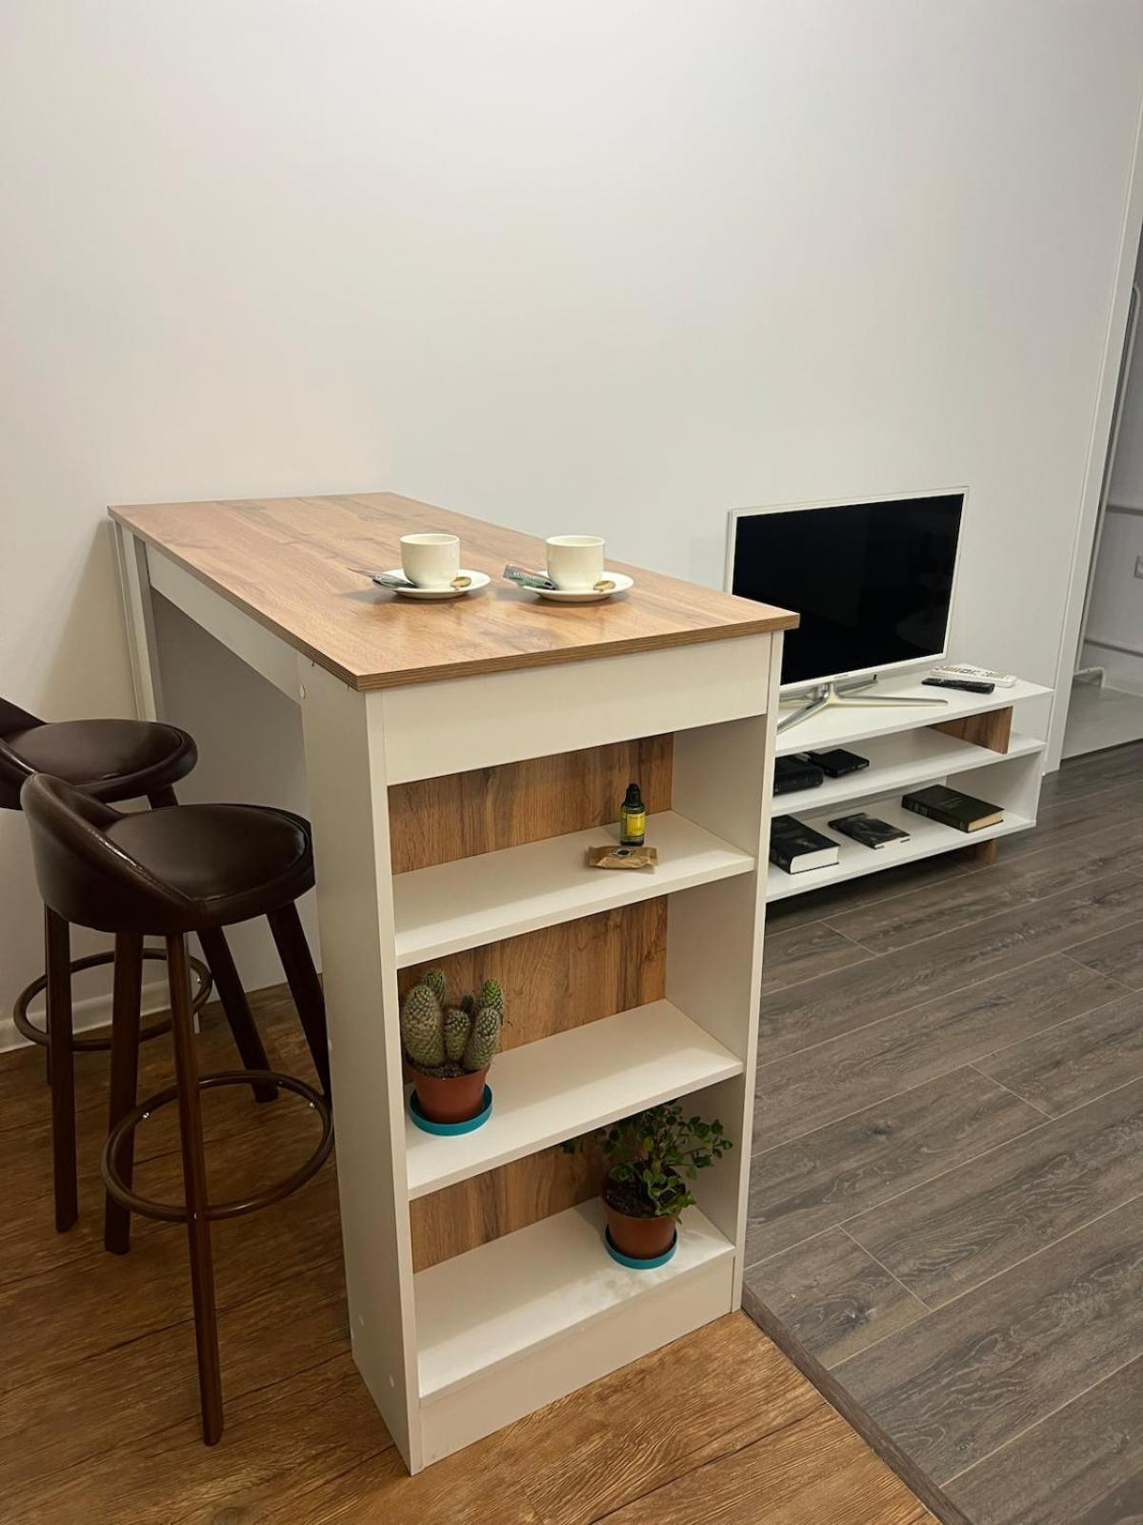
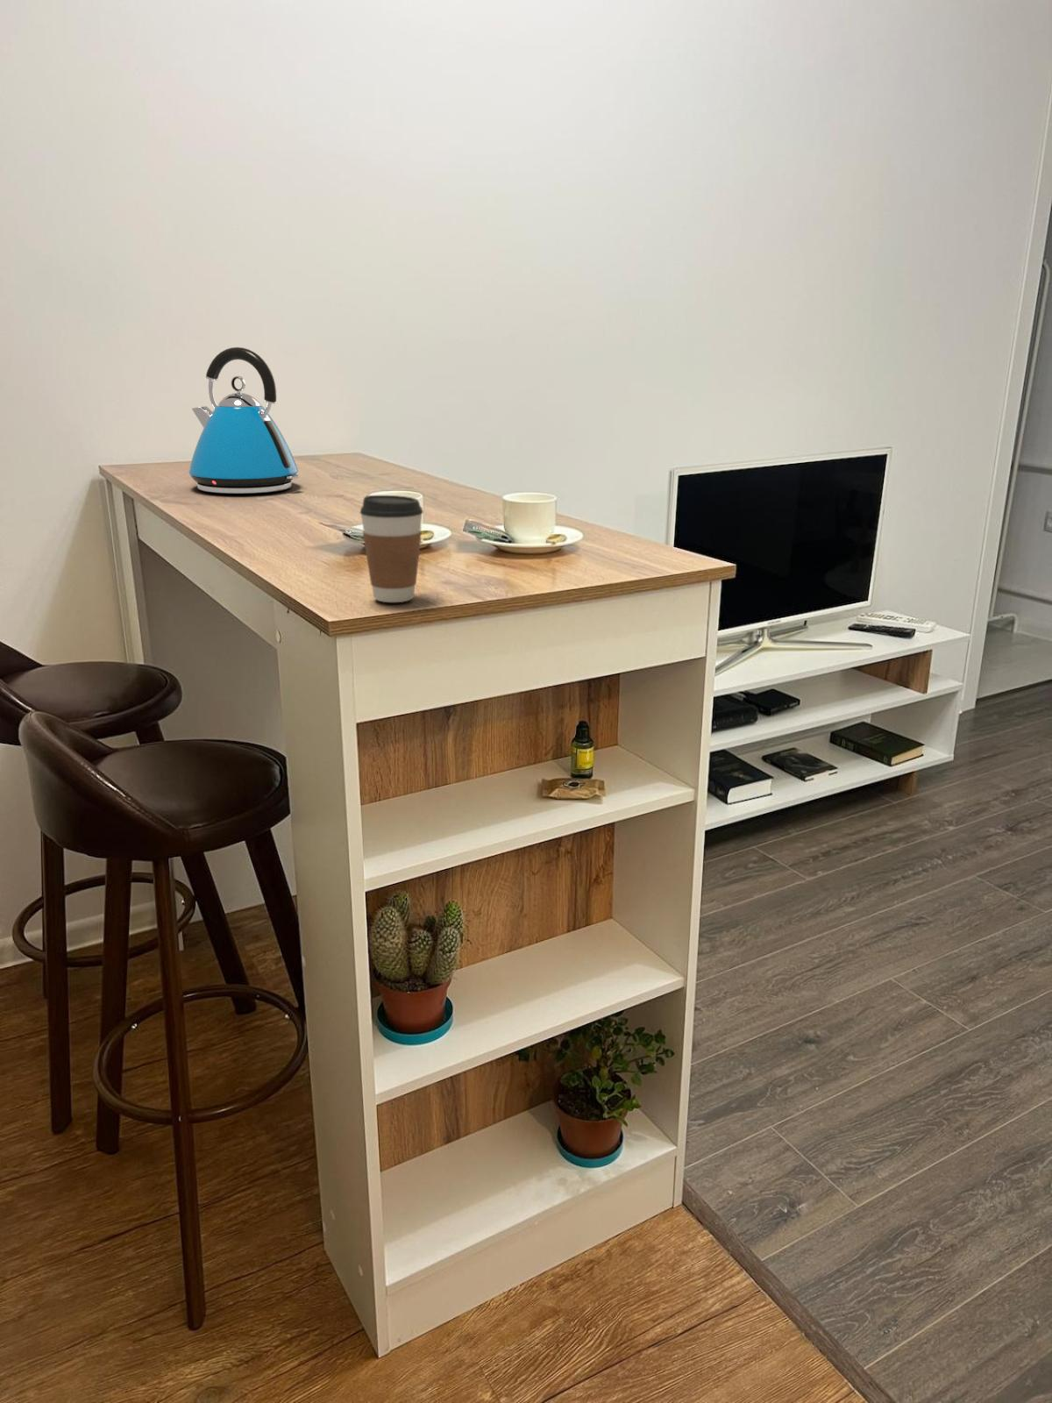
+ coffee cup (392, 548)
+ kettle (244, 419)
